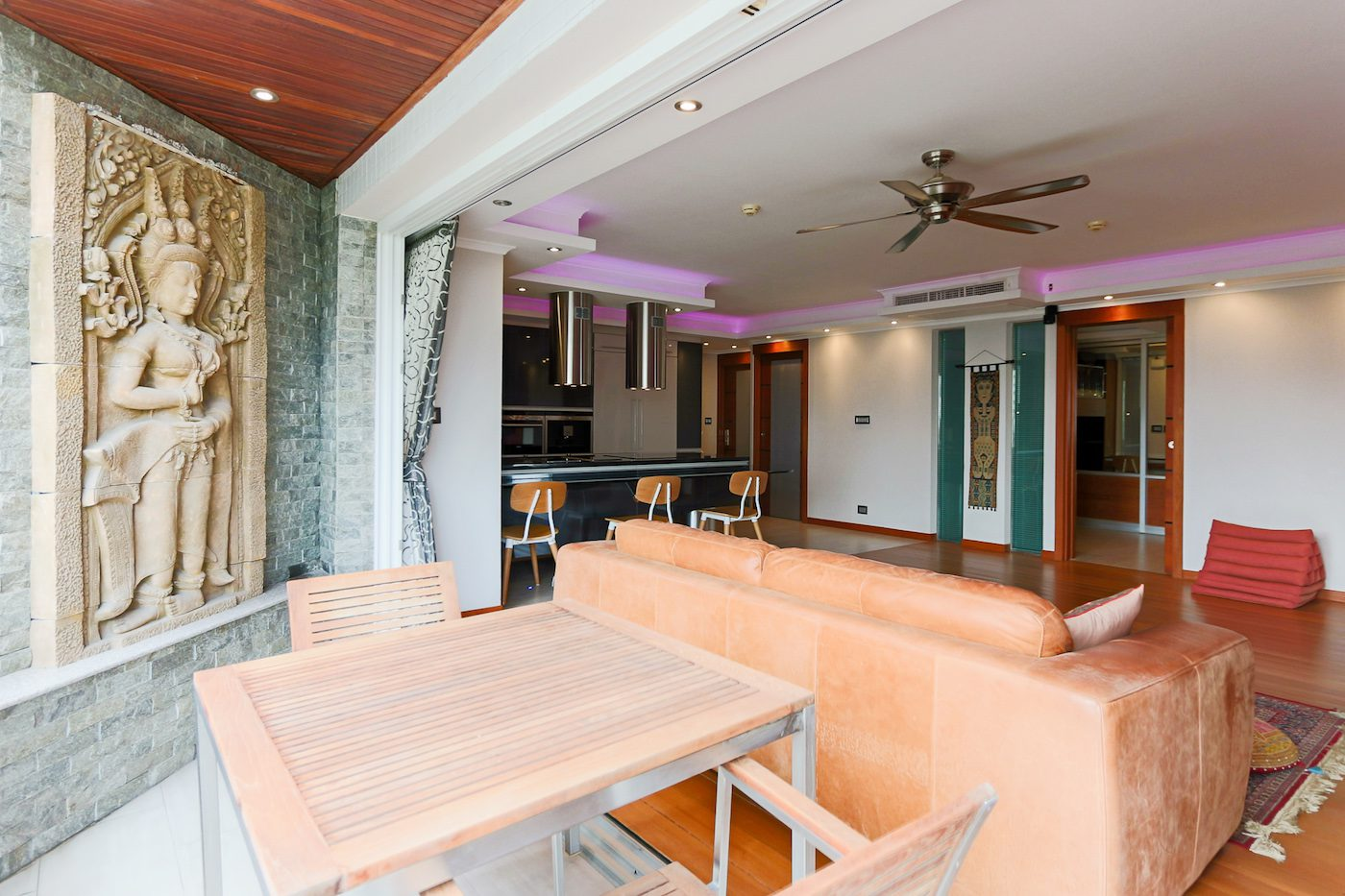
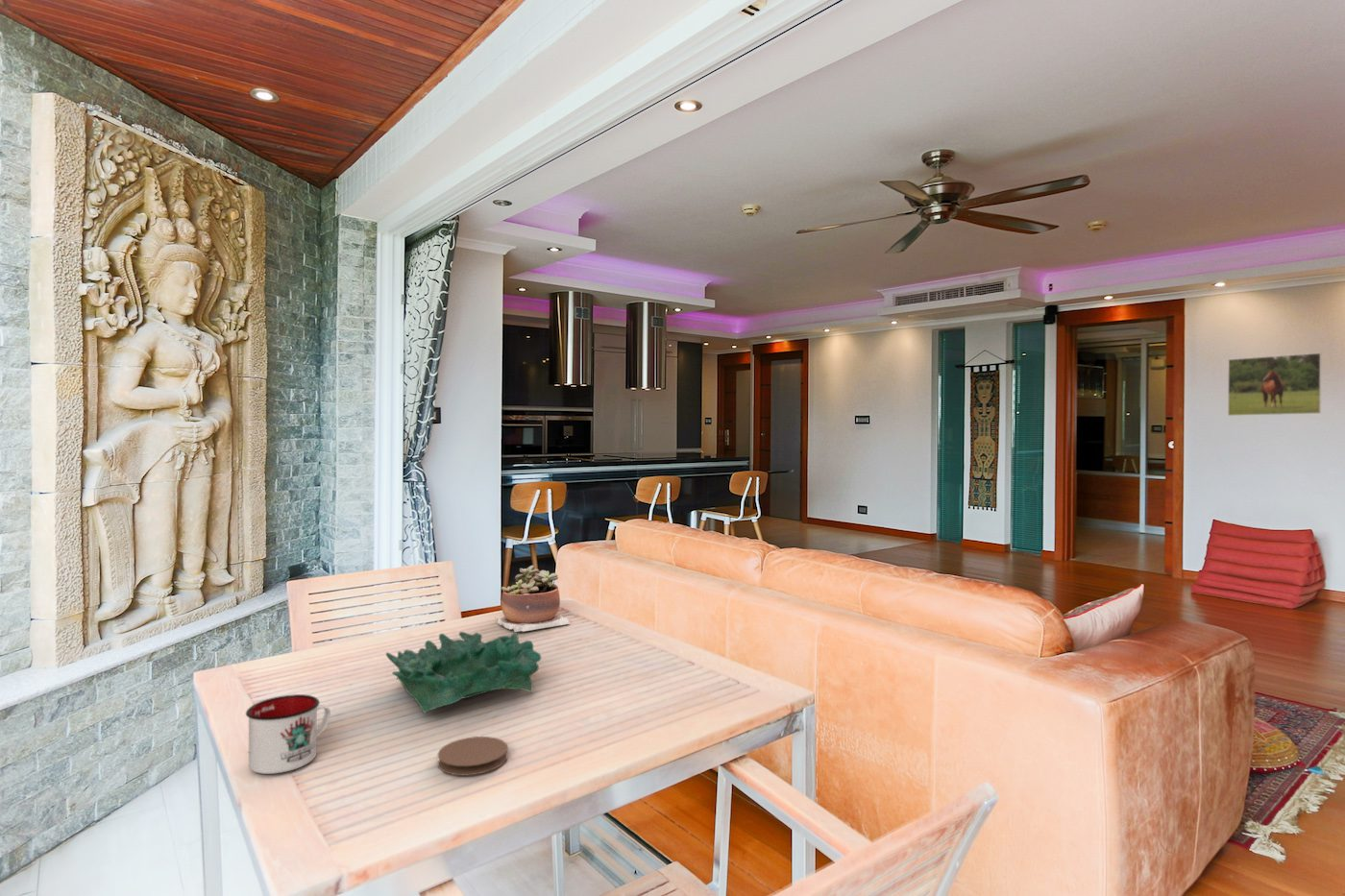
+ coaster (473, 755)
+ decorative bowl (463, 667)
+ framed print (1273, 385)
+ mug (291, 730)
+ succulent plant (530, 594)
